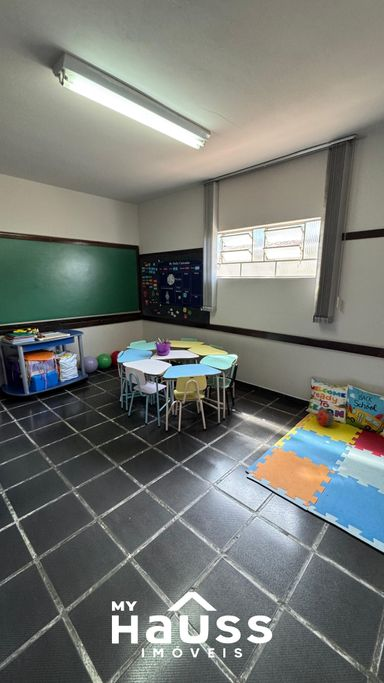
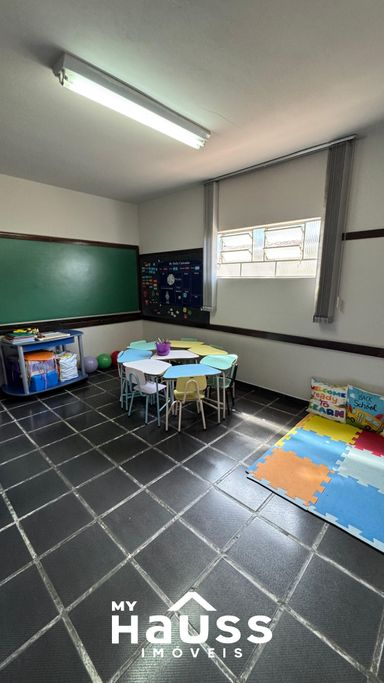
- decorative ball (324, 416)
